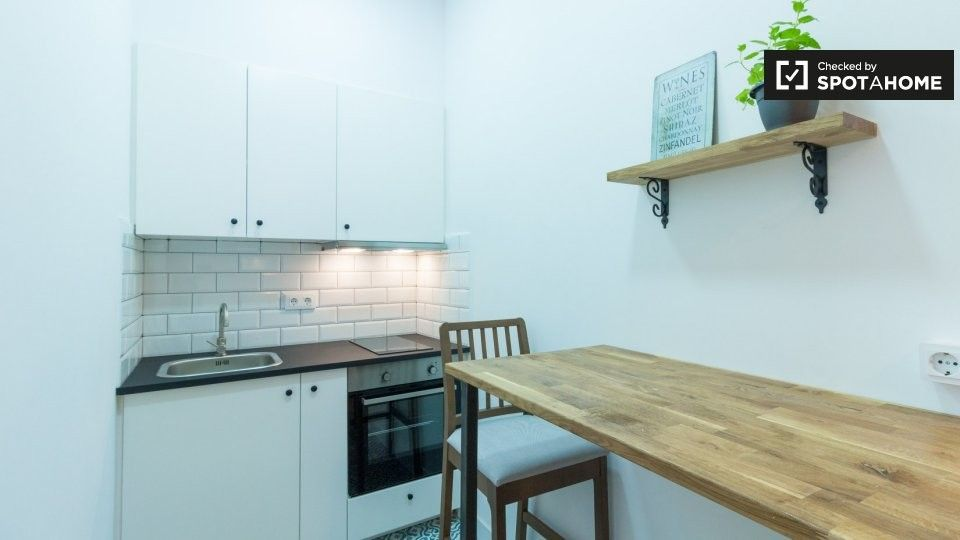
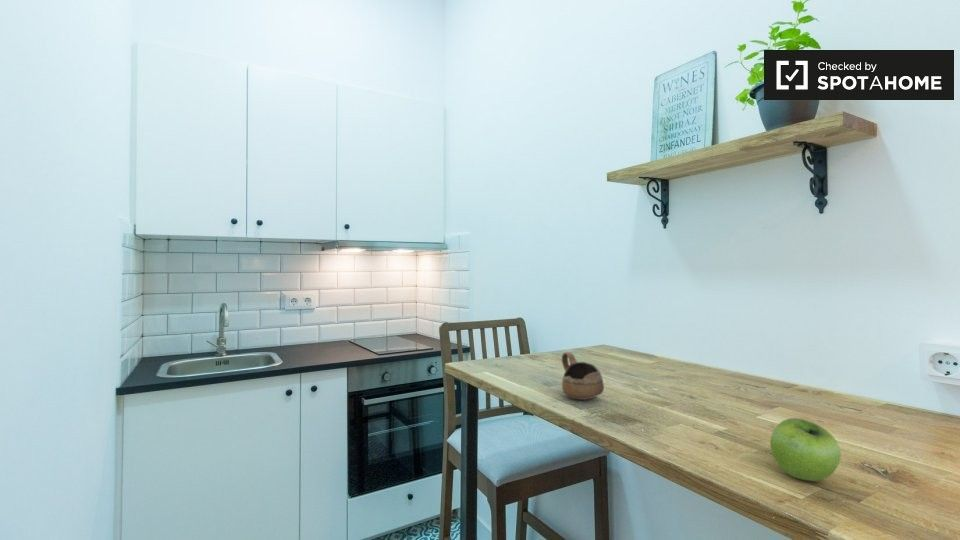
+ cup (581, 375)
+ fruit (804, 449)
